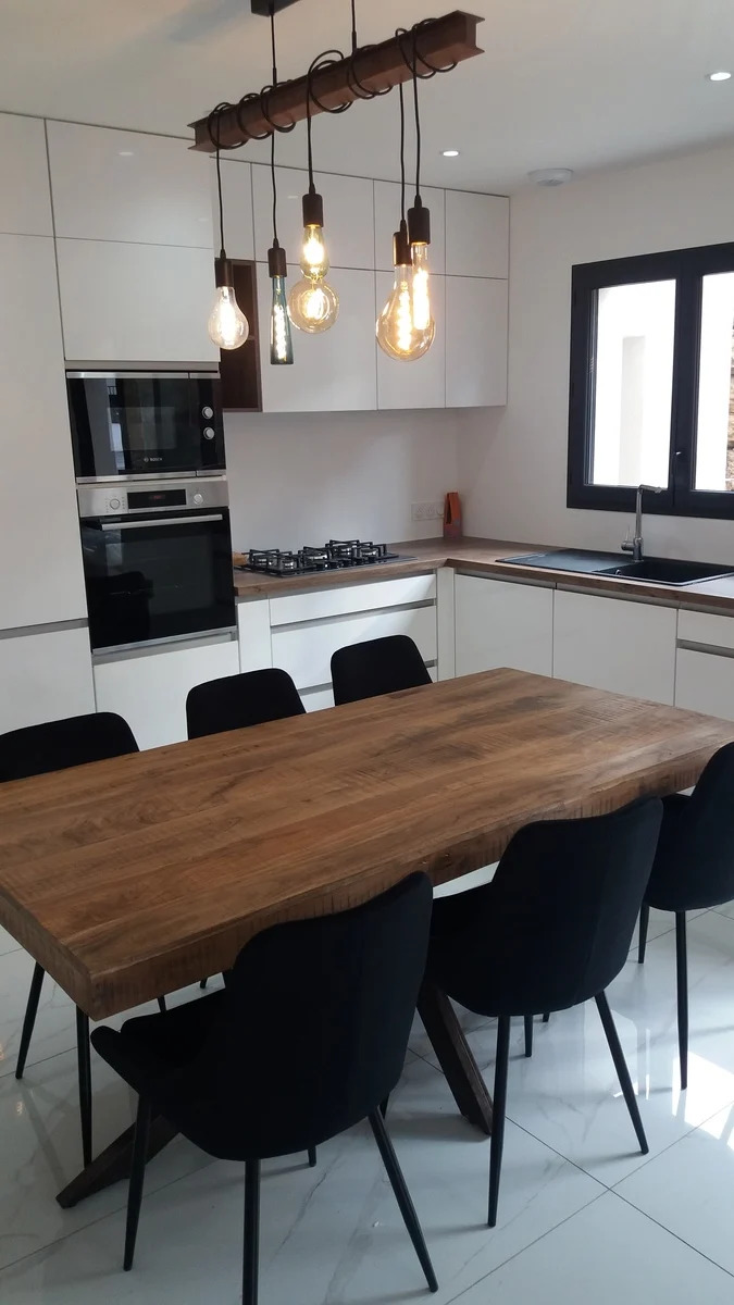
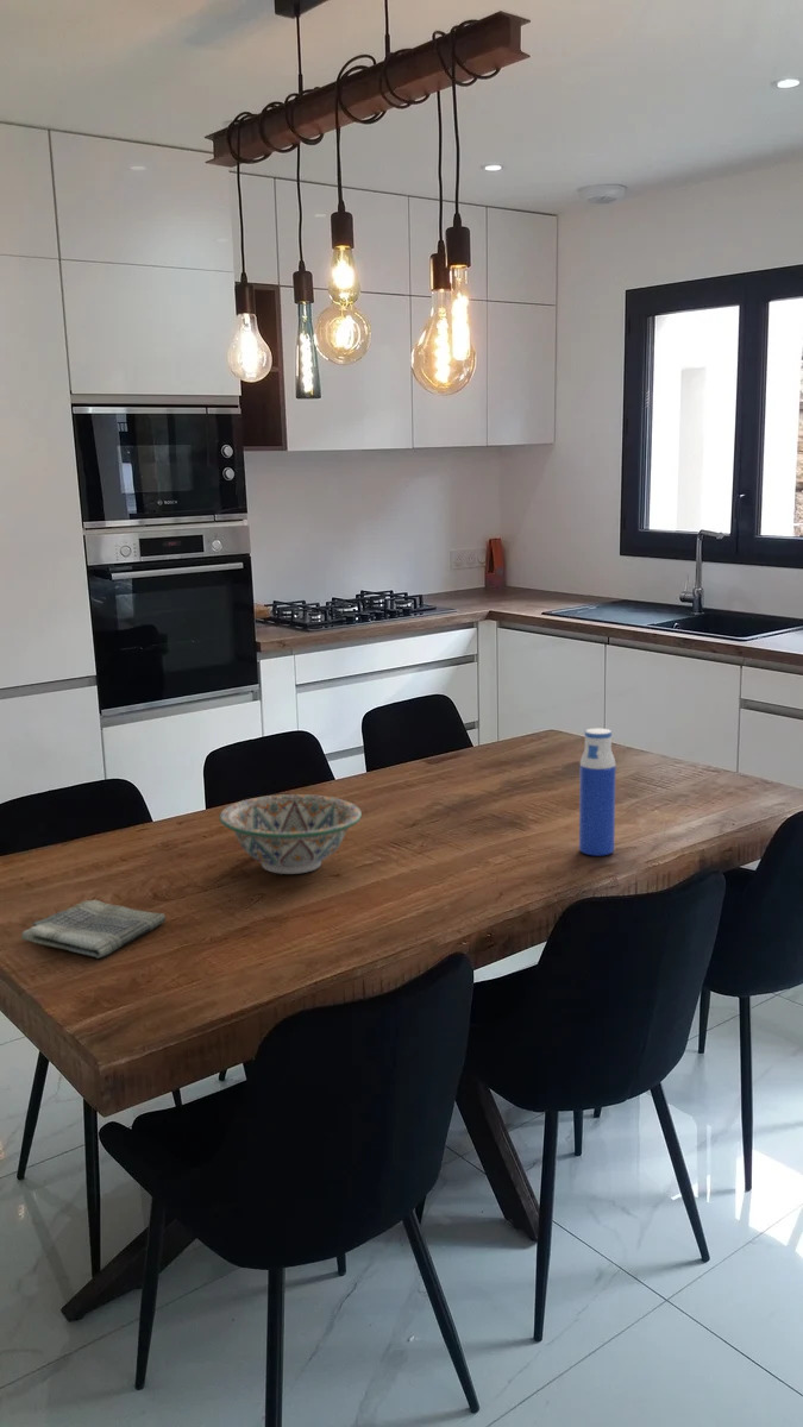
+ decorative bowl (291, 837)
+ dish towel (93, 924)
+ water bottle (597, 791)
